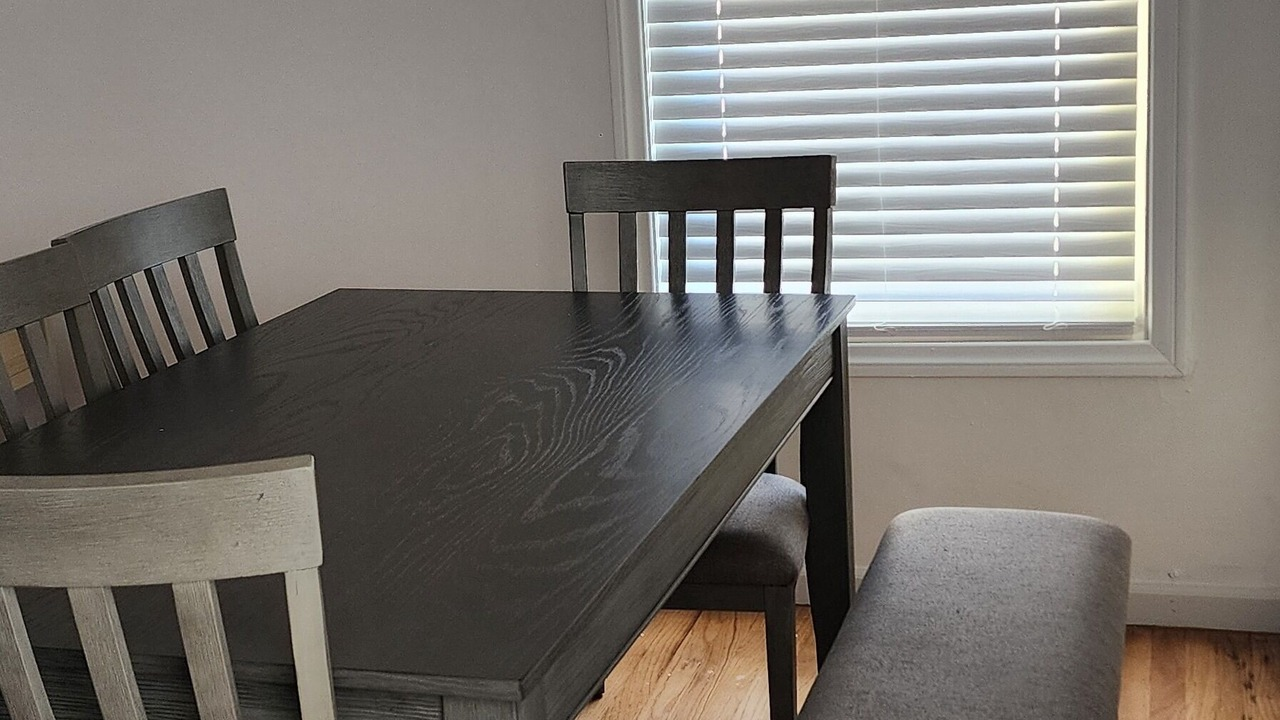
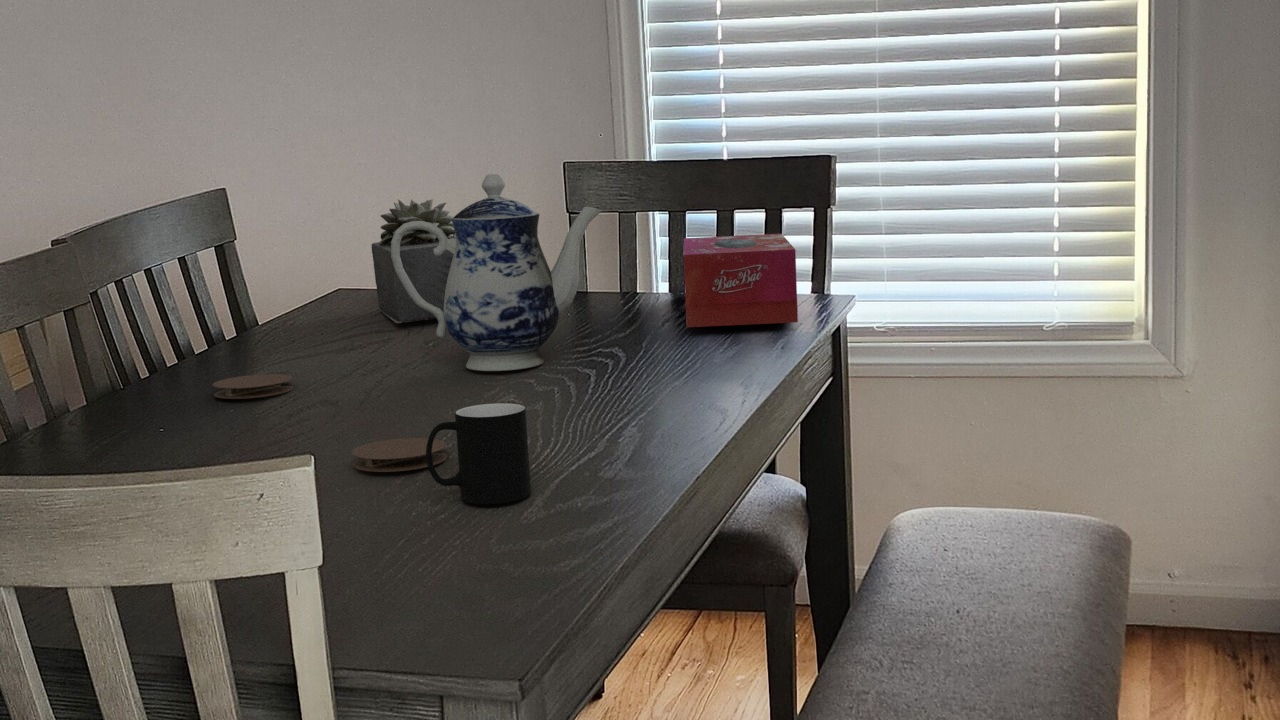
+ coaster (253, 386)
+ succulent plant (423, 256)
+ tissue box (737, 277)
+ teapot (499, 270)
+ coaster (399, 454)
+ cup (477, 455)
